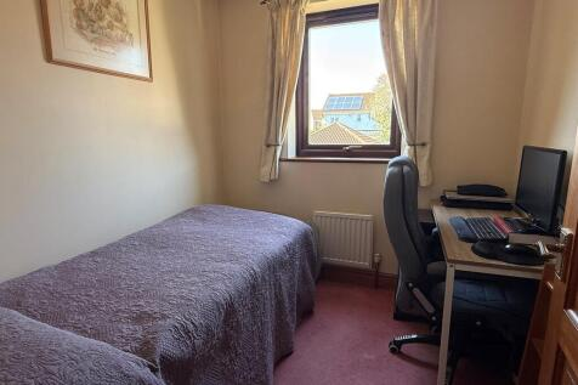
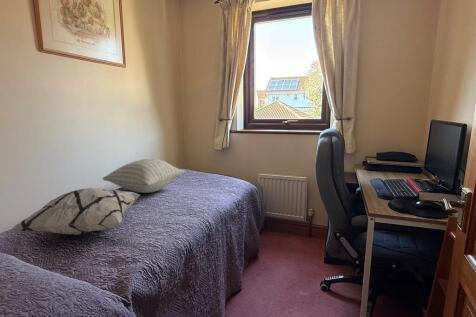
+ pillow (145, 175)
+ decorative pillow (86, 209)
